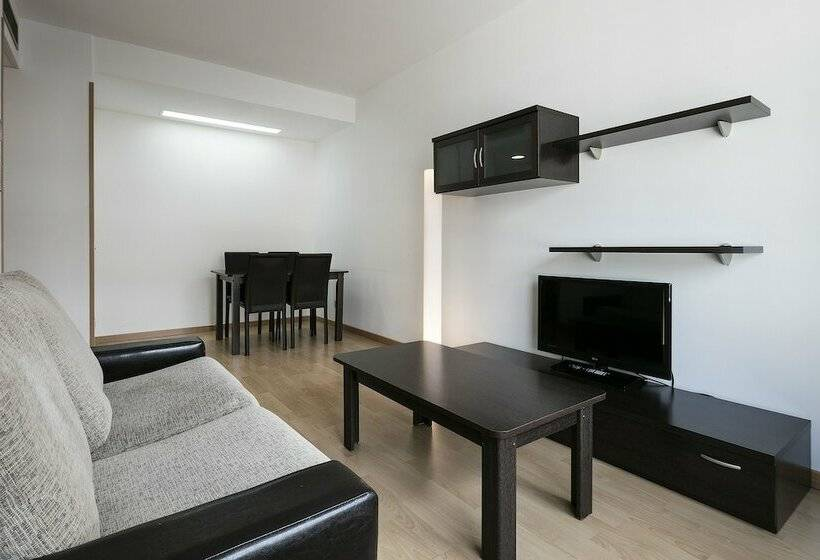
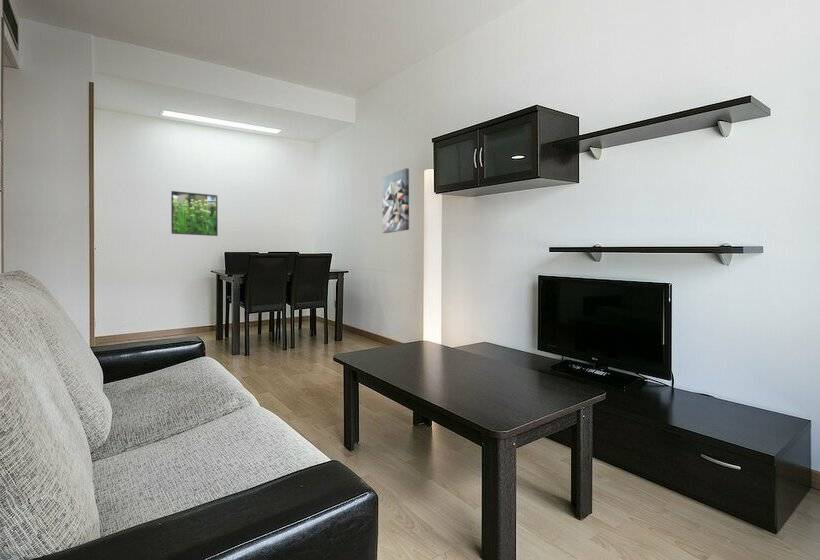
+ wall art (395, 202)
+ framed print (195, 214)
